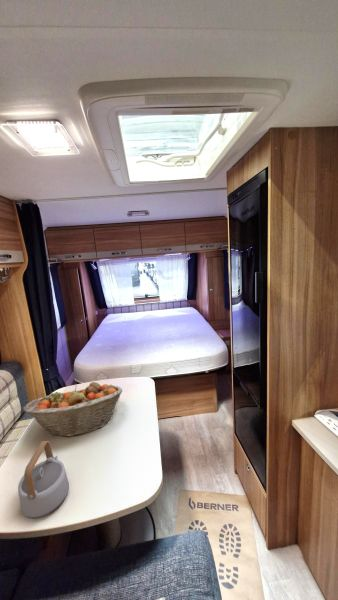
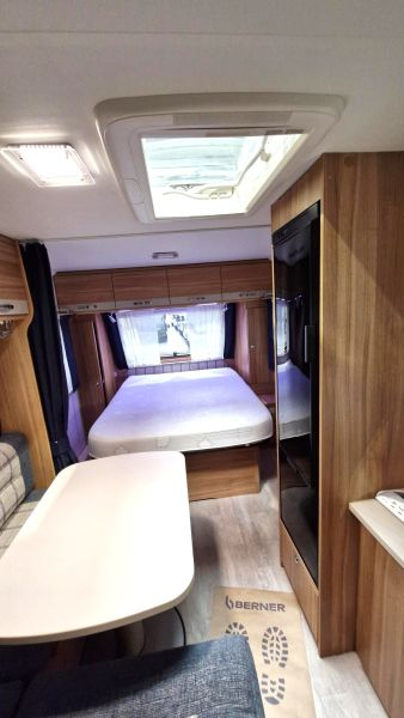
- fruit basket (76, 404)
- teapot (43, 472)
